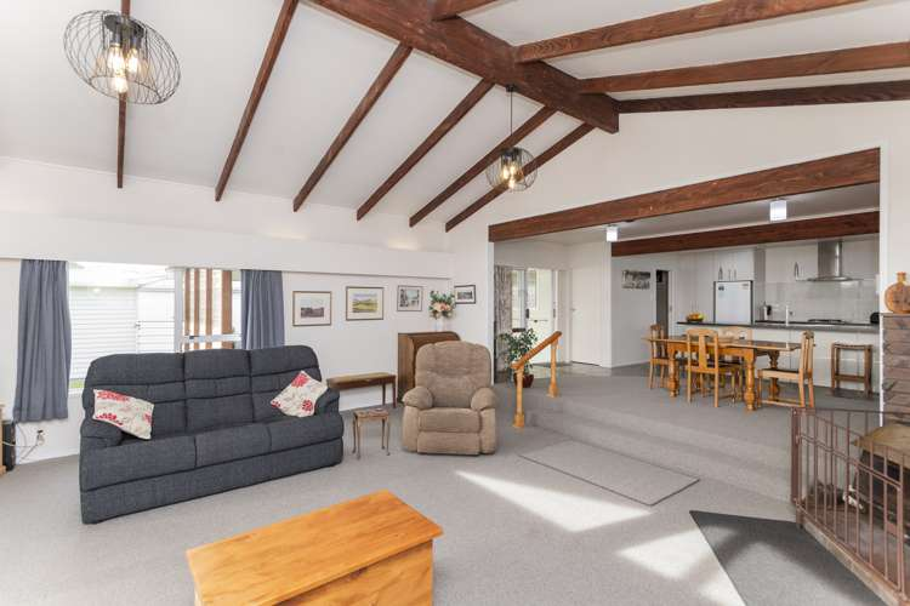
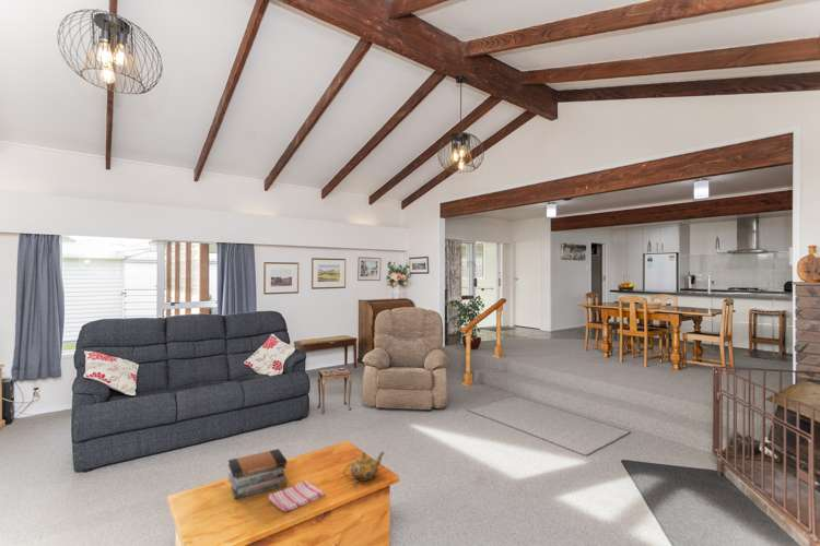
+ book stack (257, 473)
+ dish towel (296, 494)
+ teapot (364, 464)
